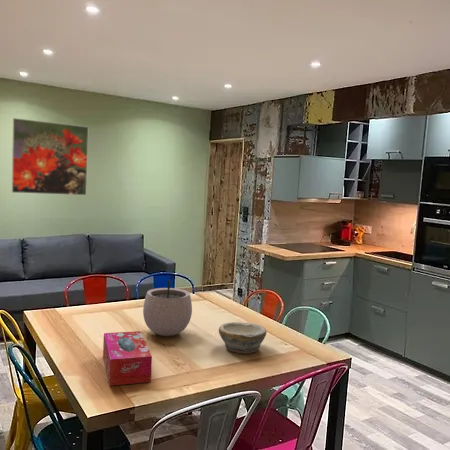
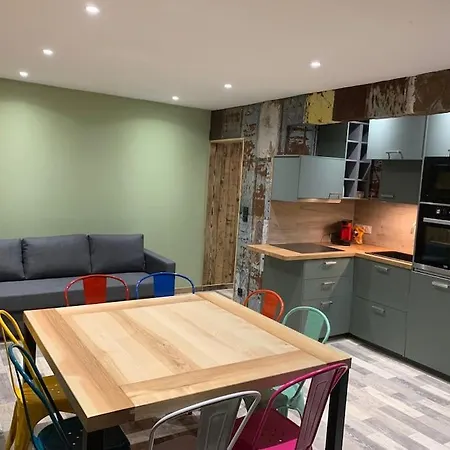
- plant pot (167, 304)
- bowl (242, 337)
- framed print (51, 158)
- tissue box (126, 356)
